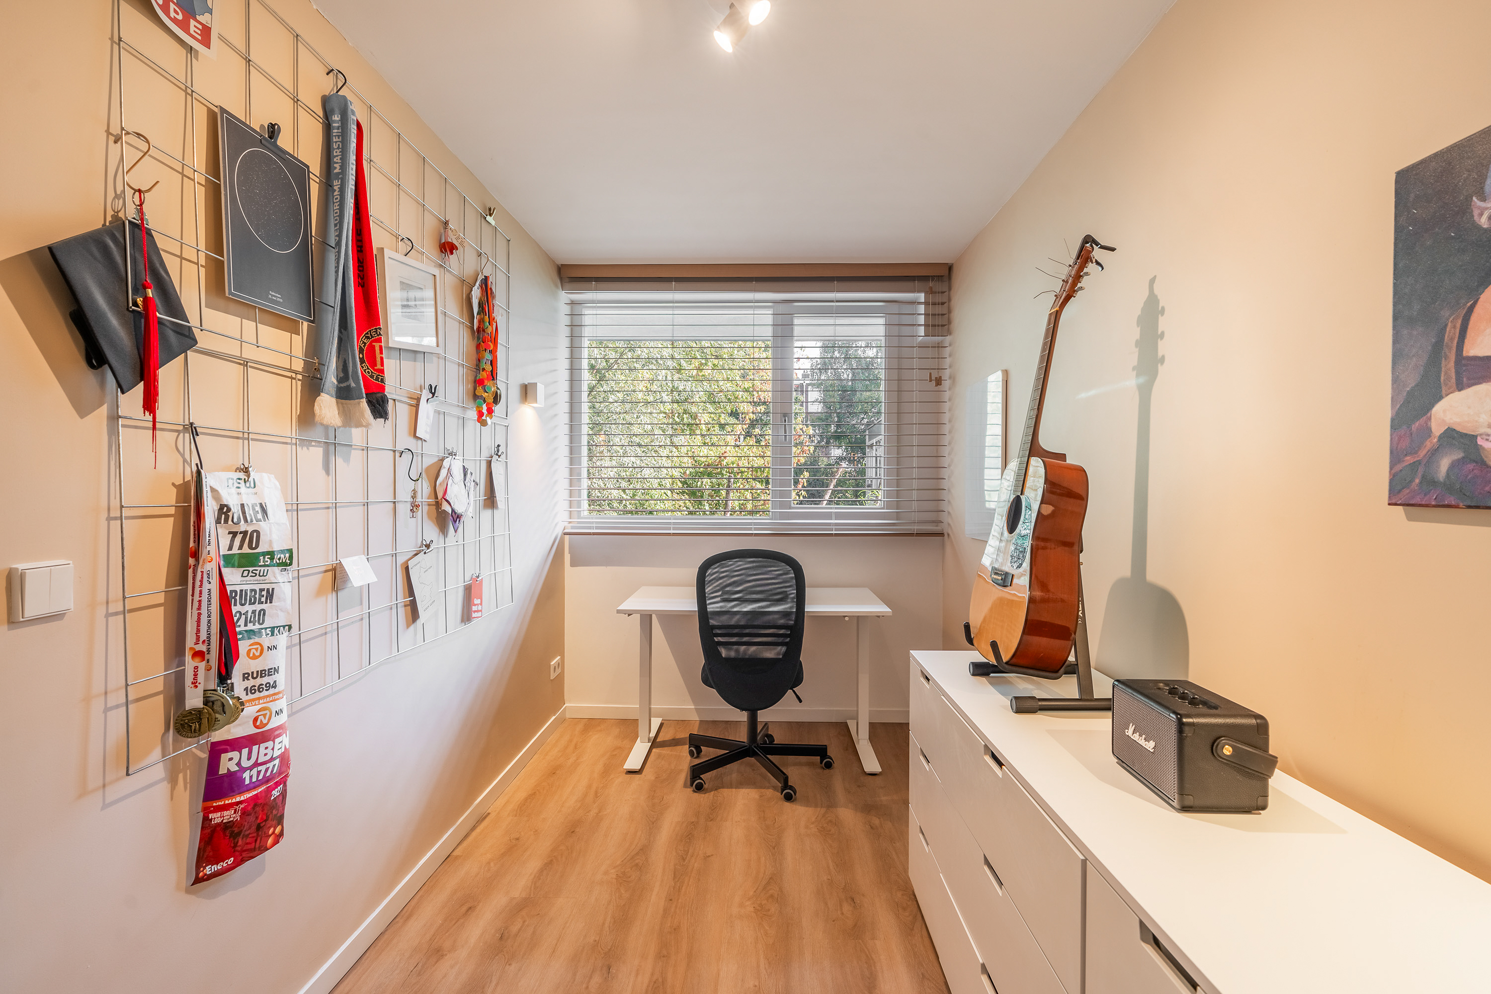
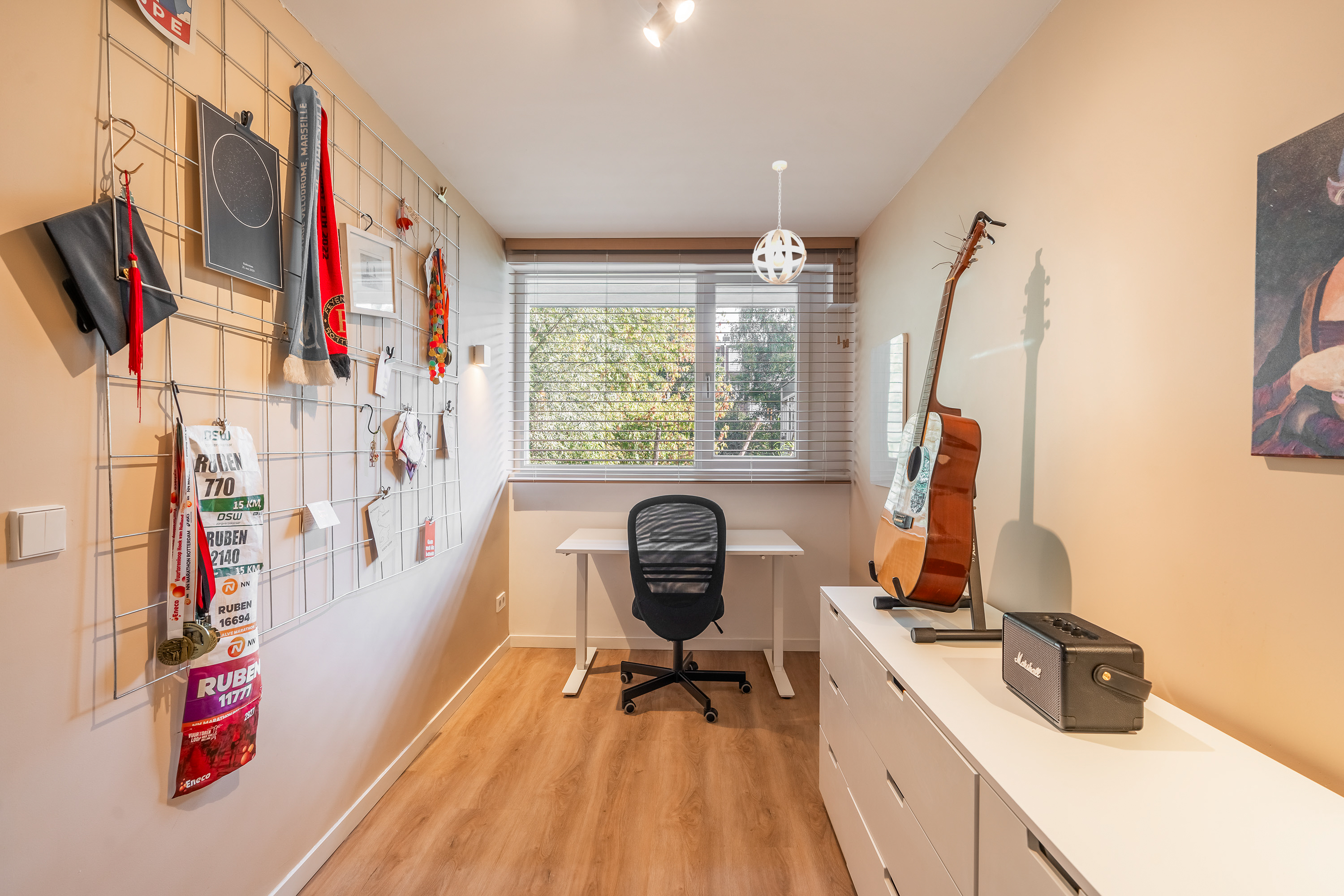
+ pendant light (780, 224)
